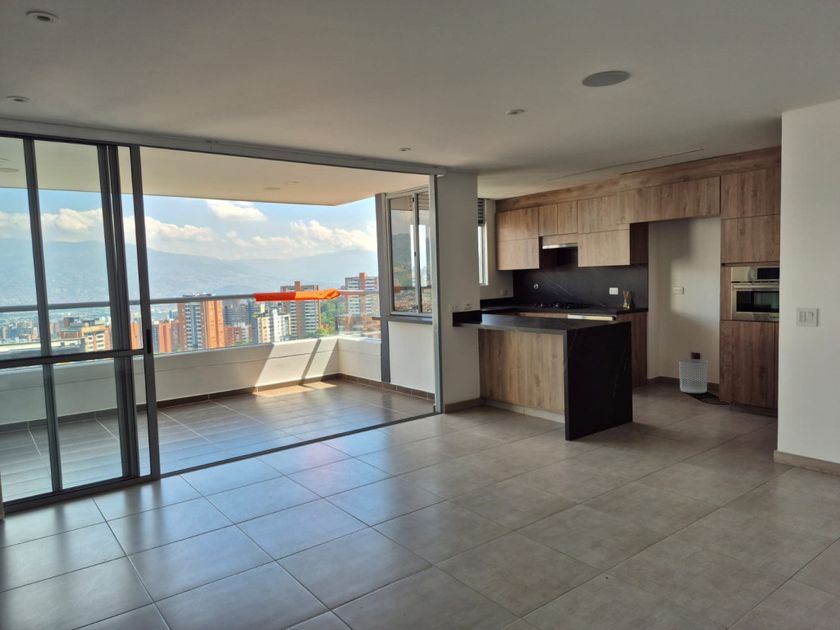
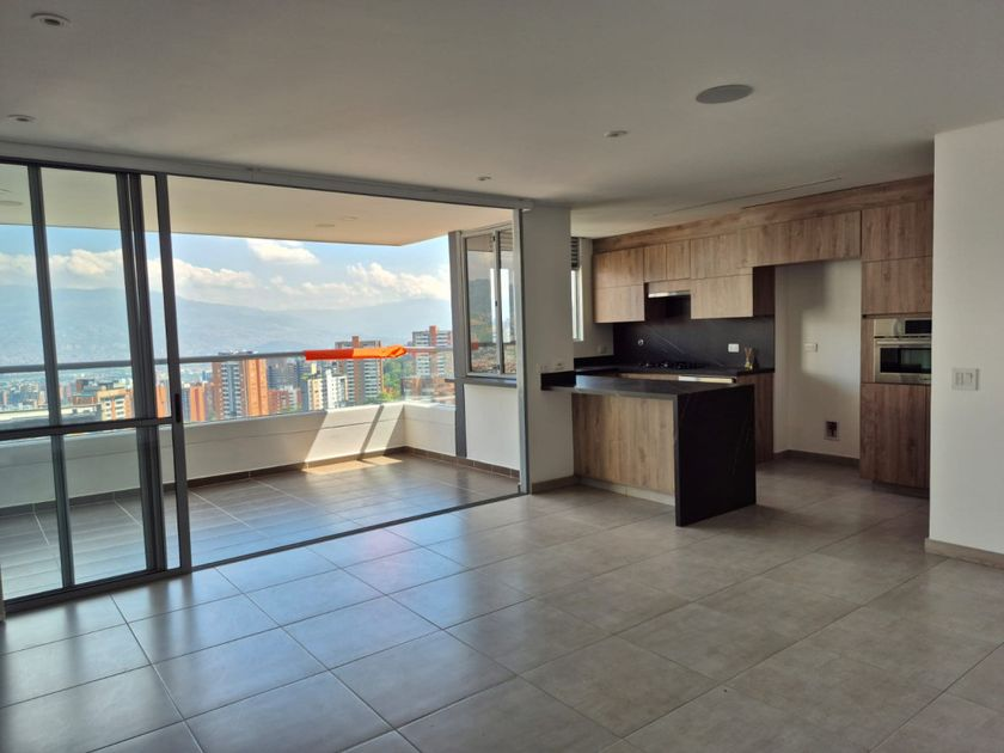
- waste bin (693, 375)
